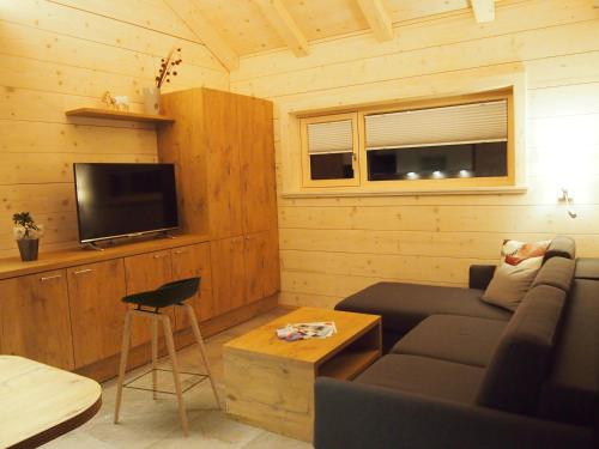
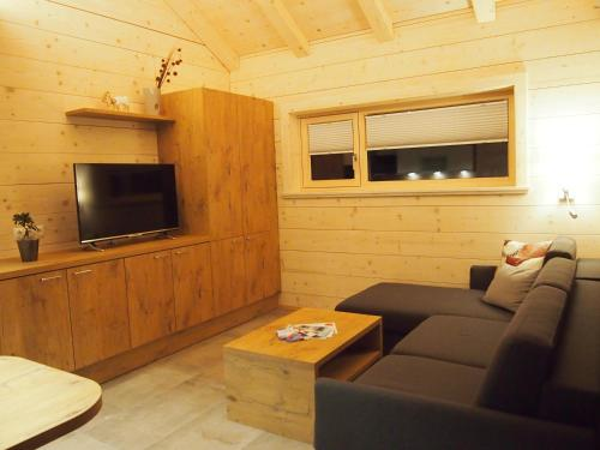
- stool (168, 348)
